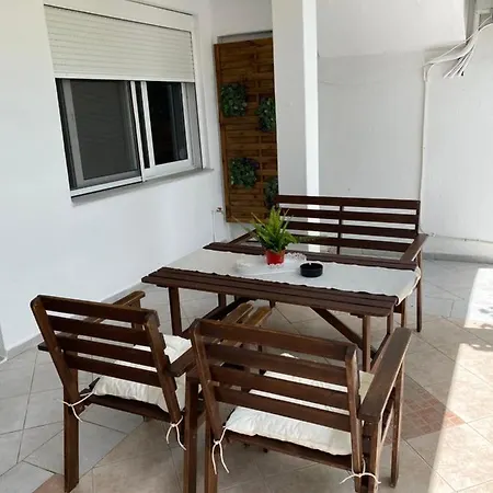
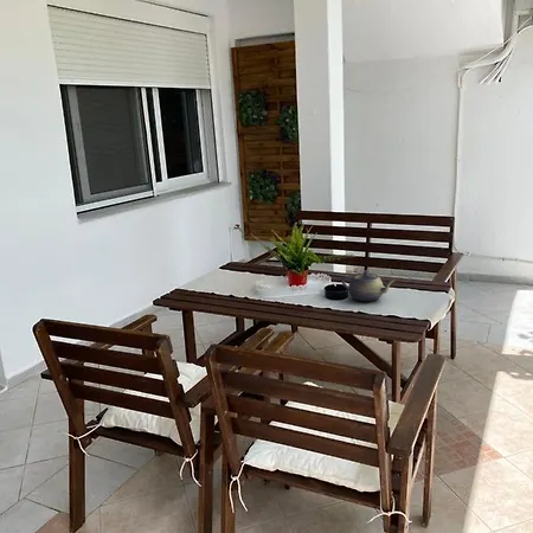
+ teapot (367, 284)
